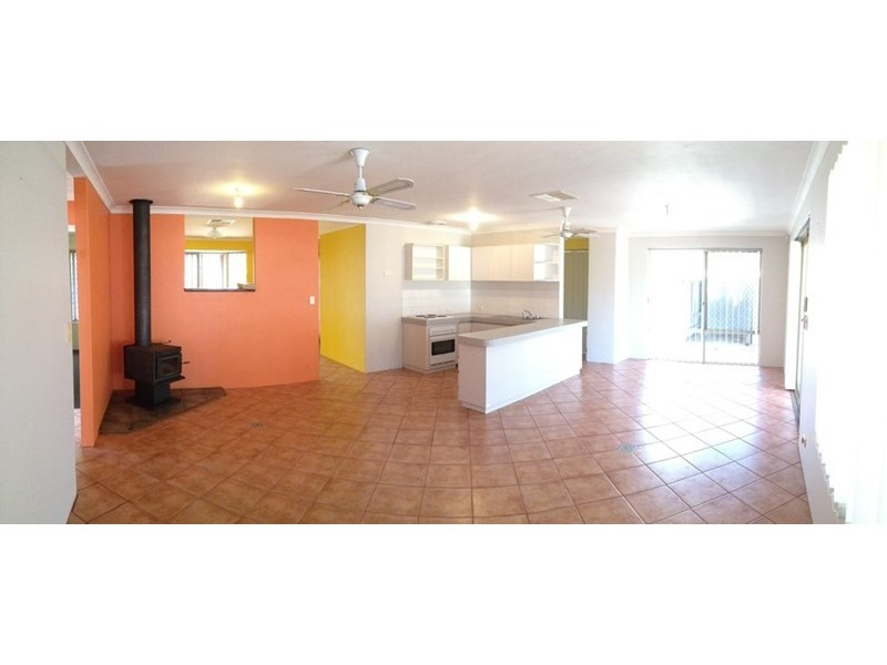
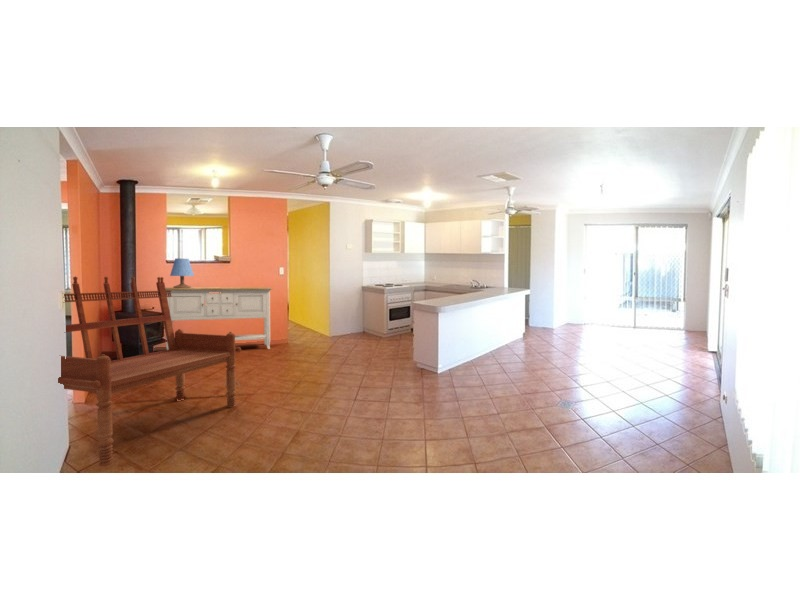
+ sideboard (220, 318)
+ bench (147, 352)
+ table lamp (182, 273)
